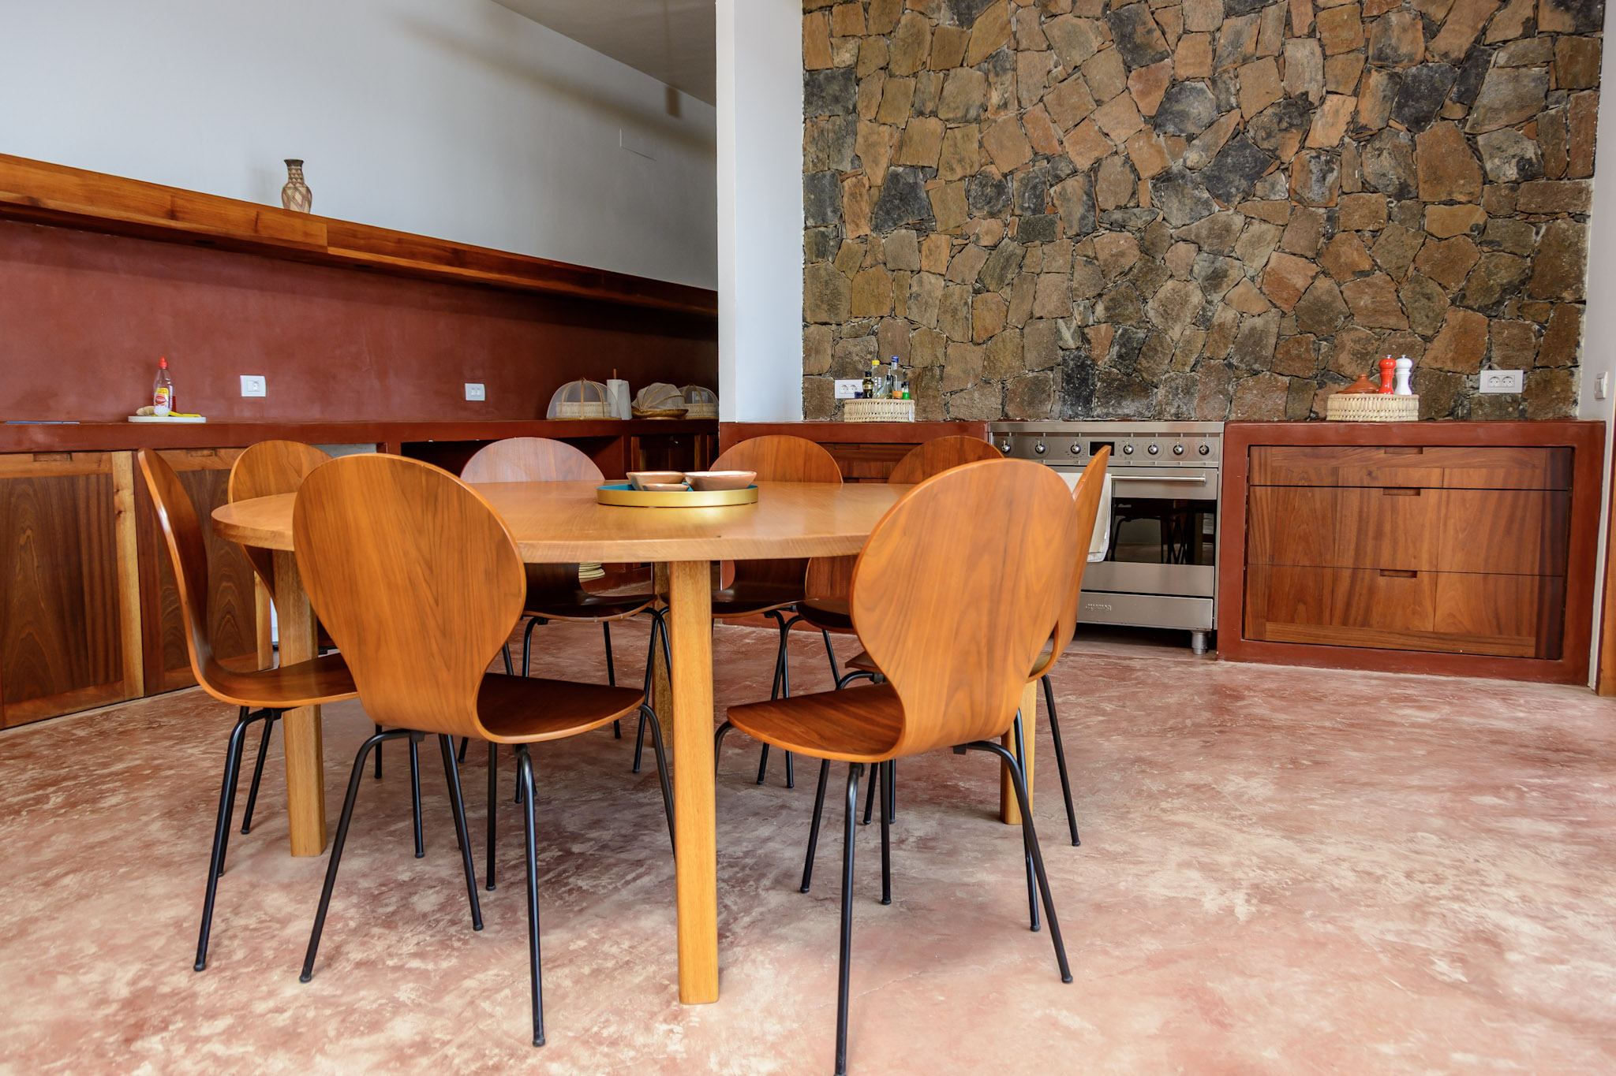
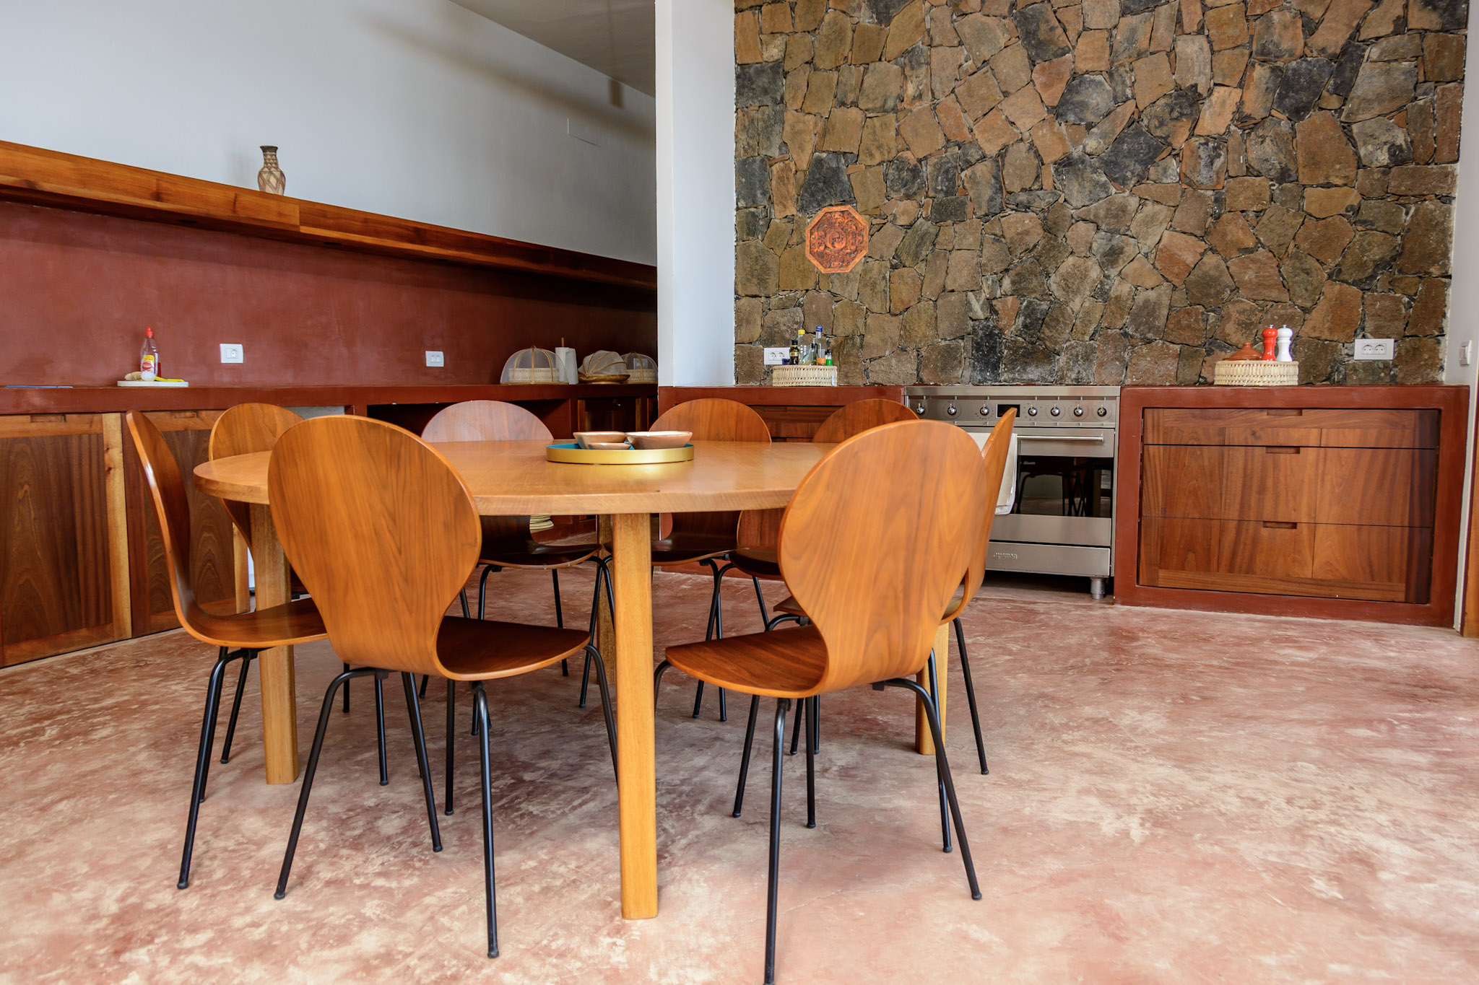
+ decorative platter (837, 240)
